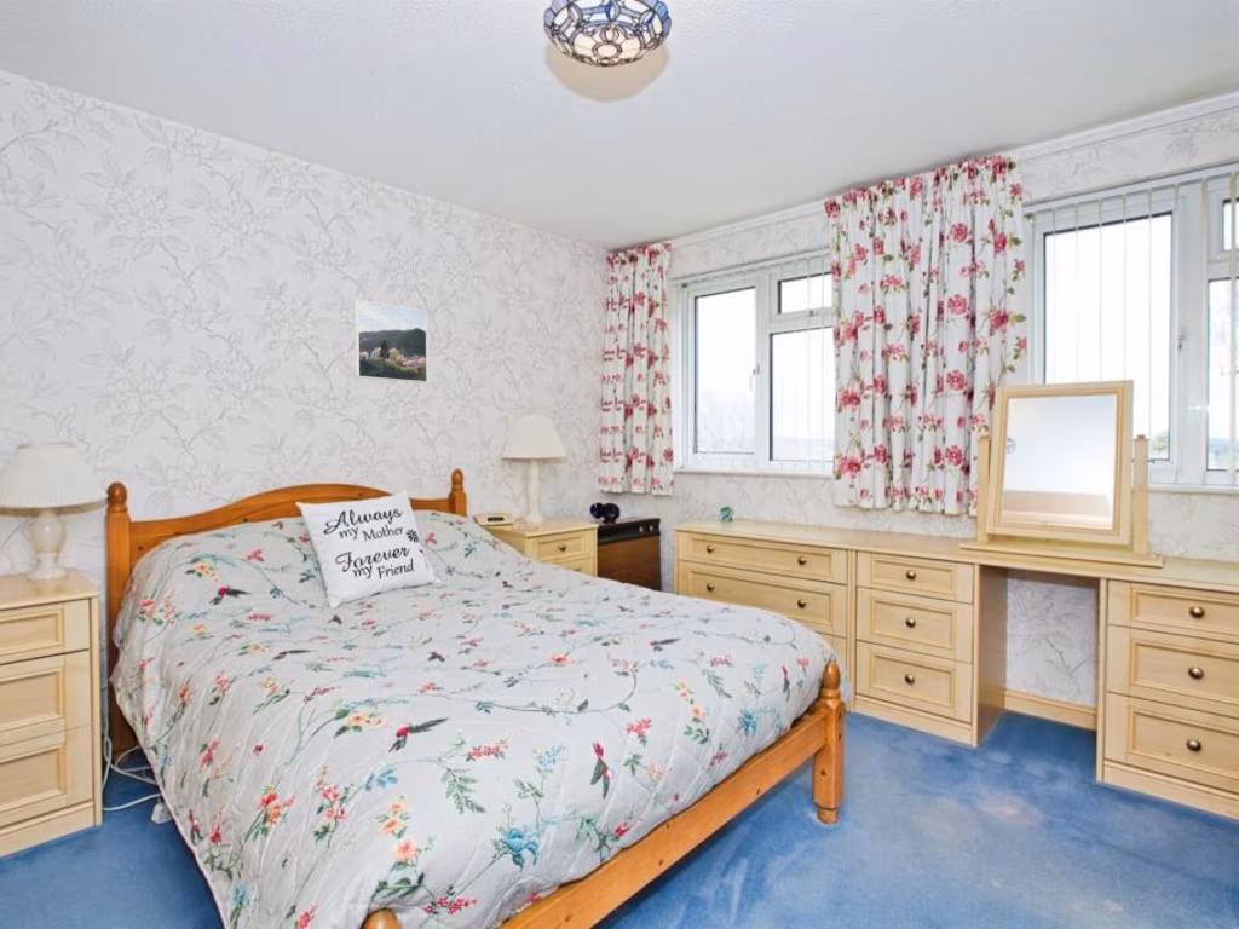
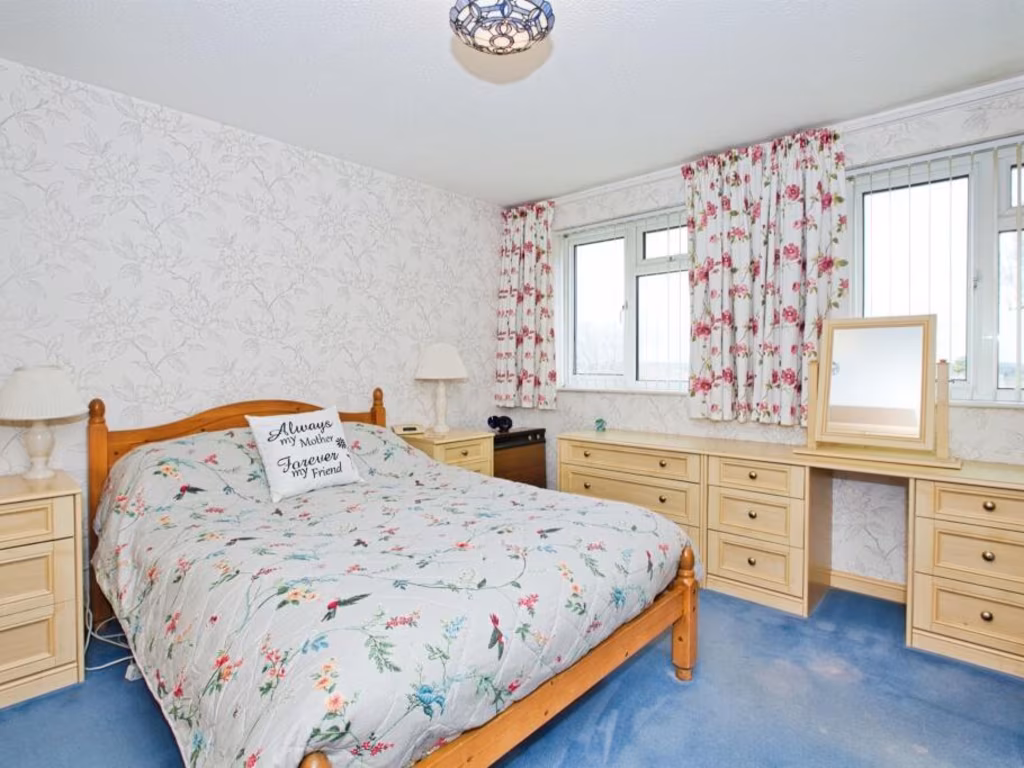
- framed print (392, 342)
